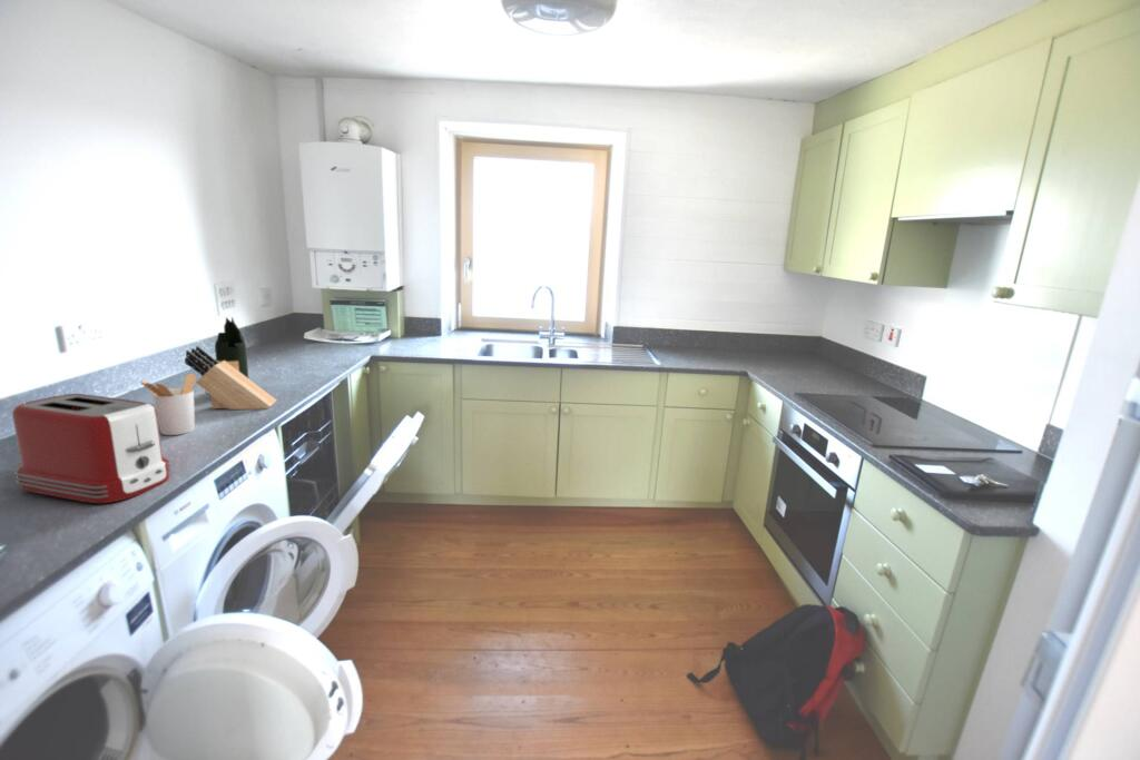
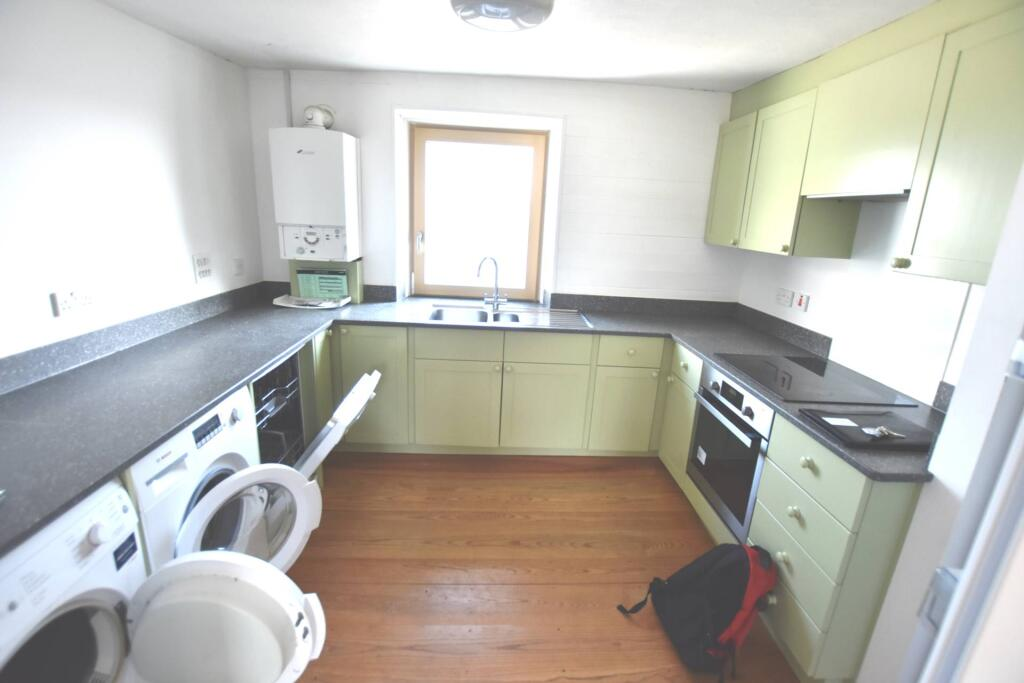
- utensil holder (169, 404)
- knife block (230, 377)
- toaster (91, 443)
- bottle (225, 355)
